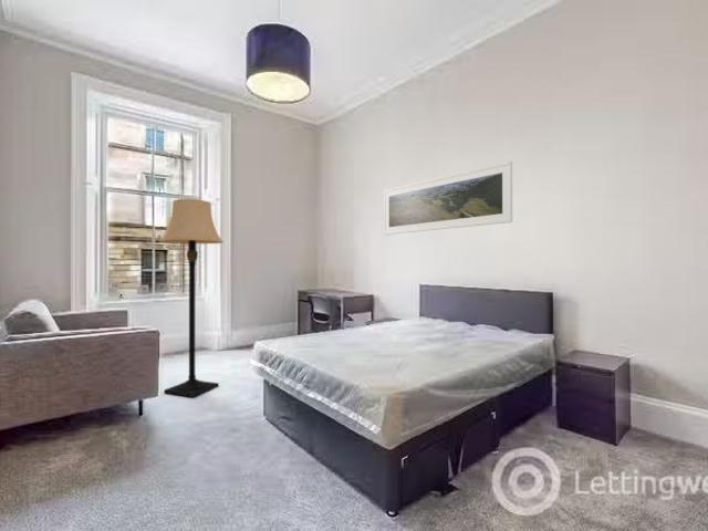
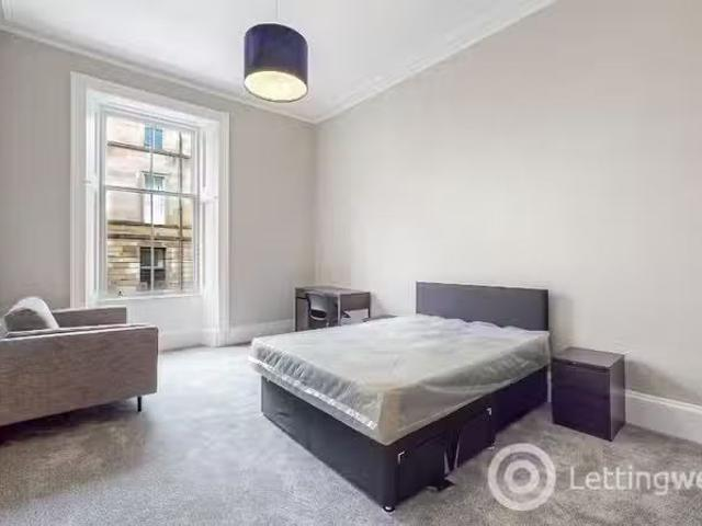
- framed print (437, 204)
- lamp (191, 295)
